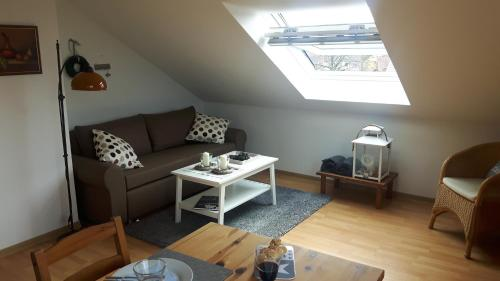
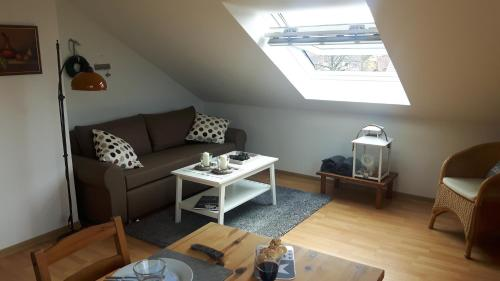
+ remote control (205, 250)
